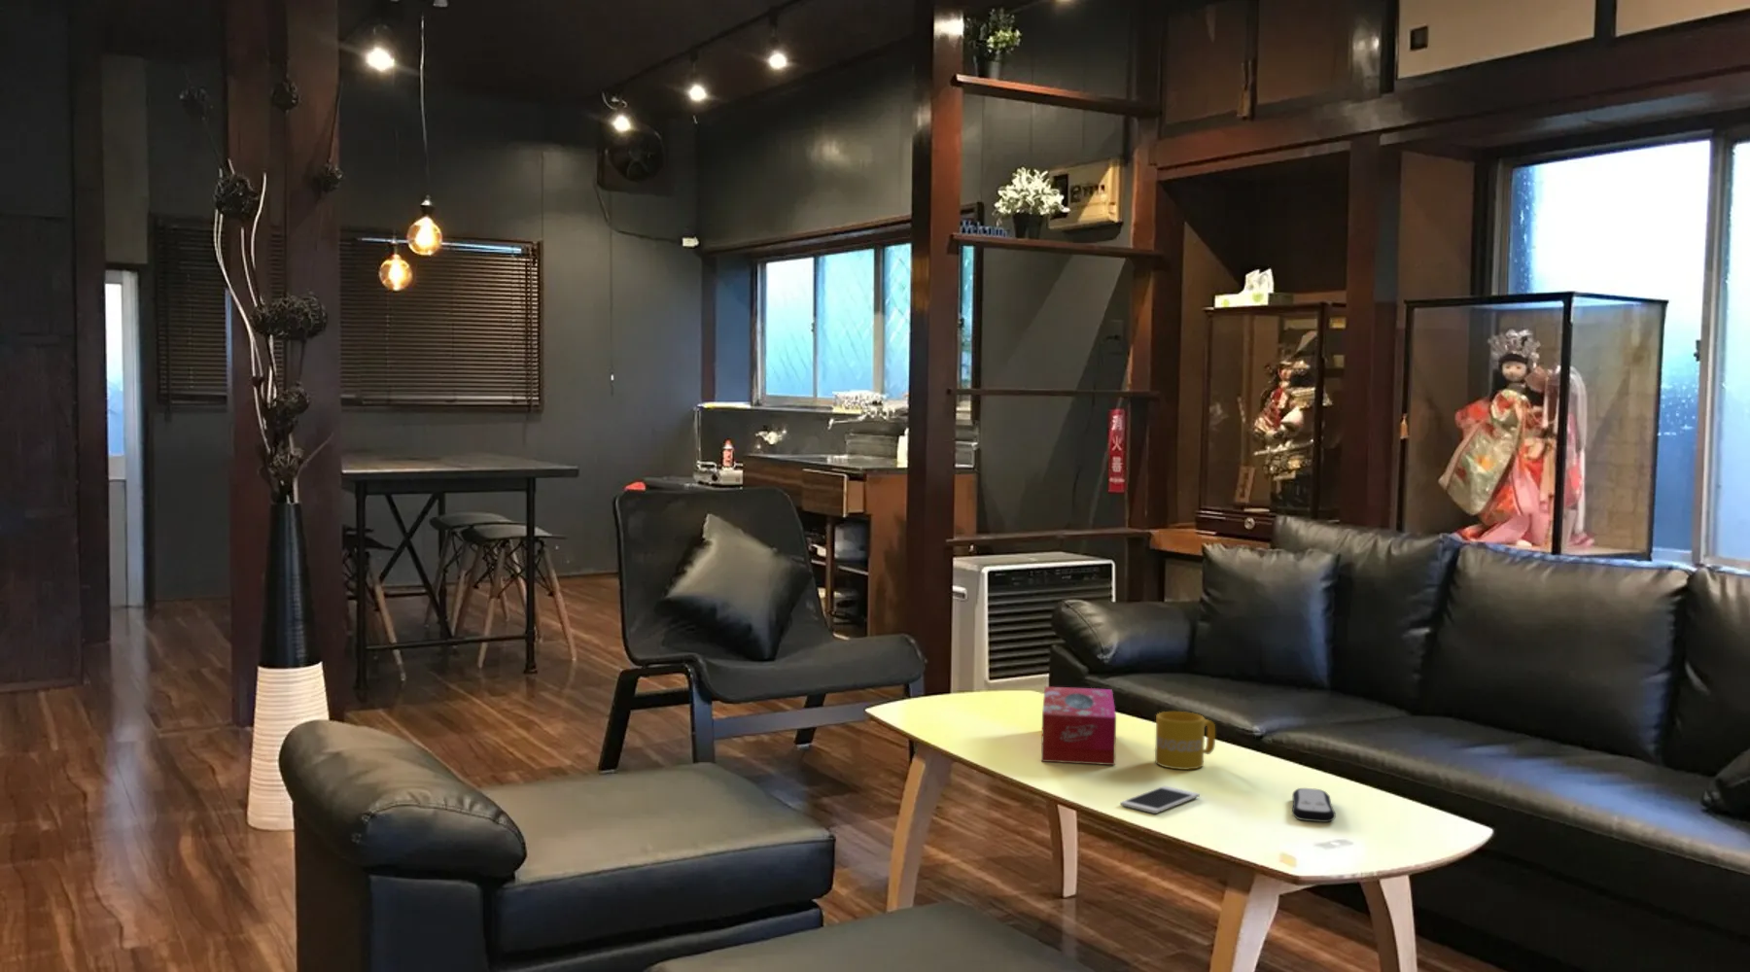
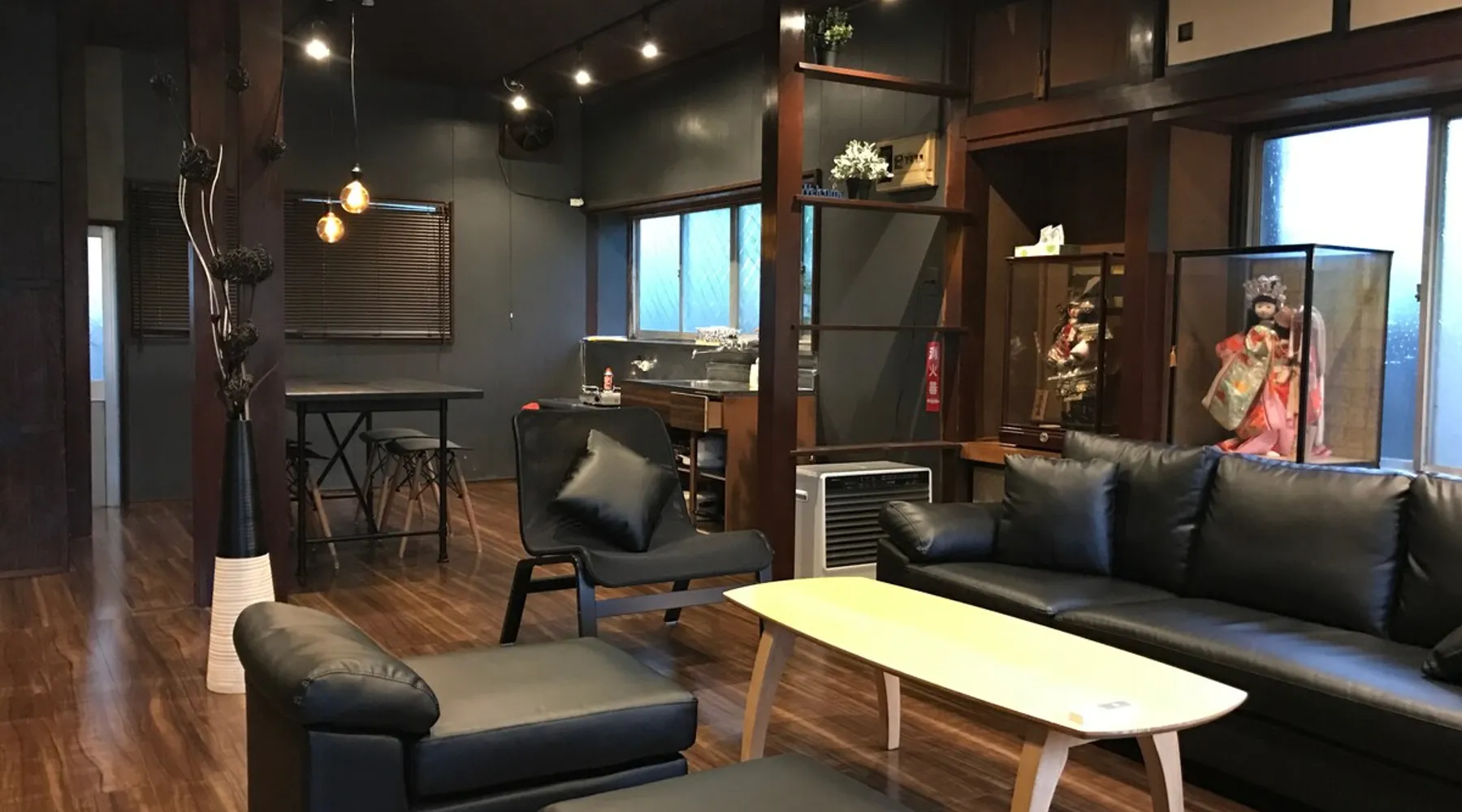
- remote control (1312, 804)
- cell phone (1160, 798)
- tissue box (1078, 723)
- mug (1187, 739)
